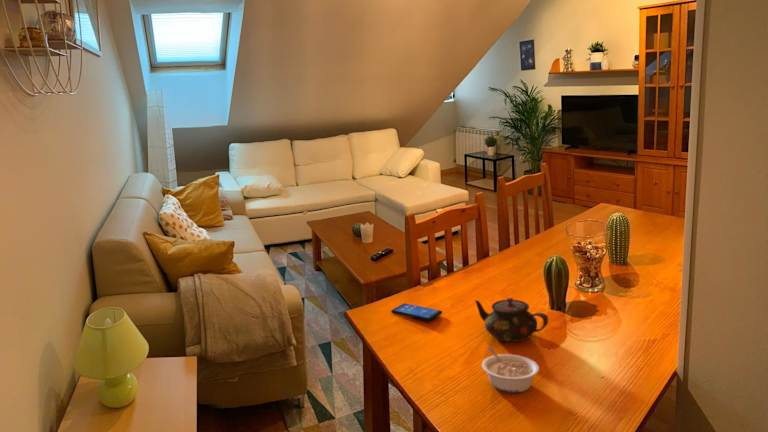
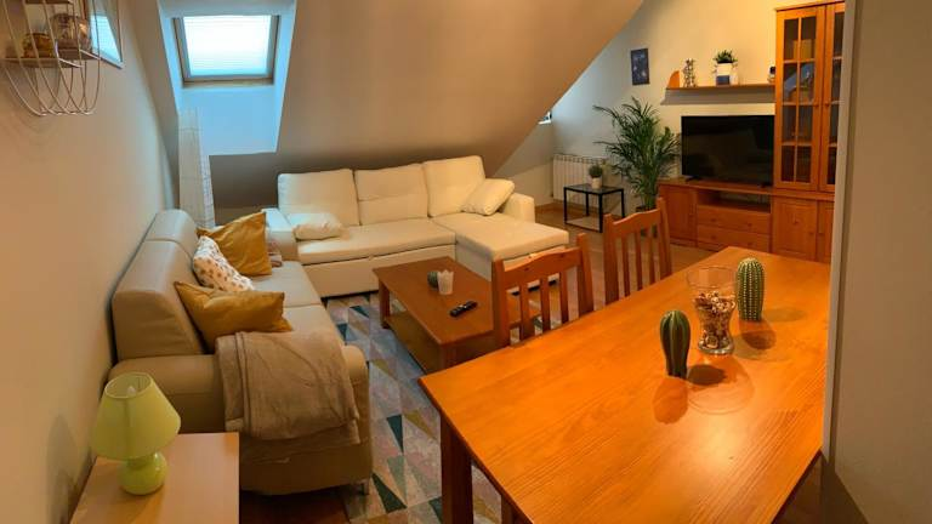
- teapot (509, 316)
- smartphone (416, 311)
- legume (508, 372)
